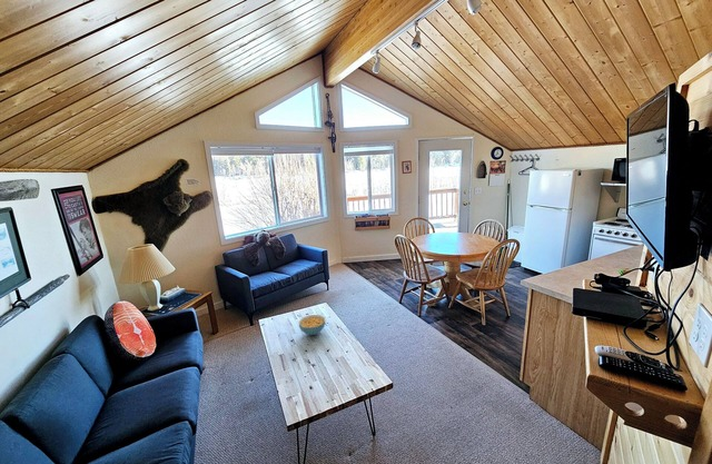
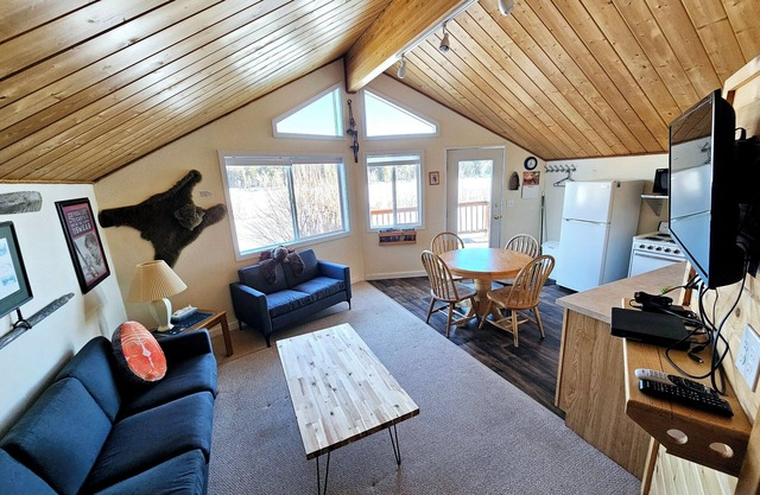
- cereal bowl (312, 326)
